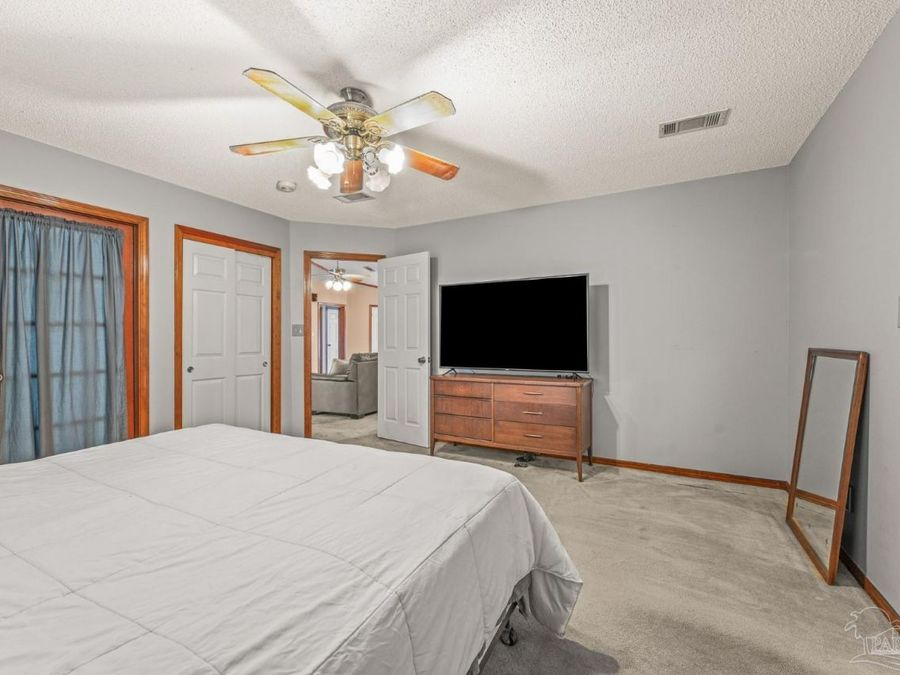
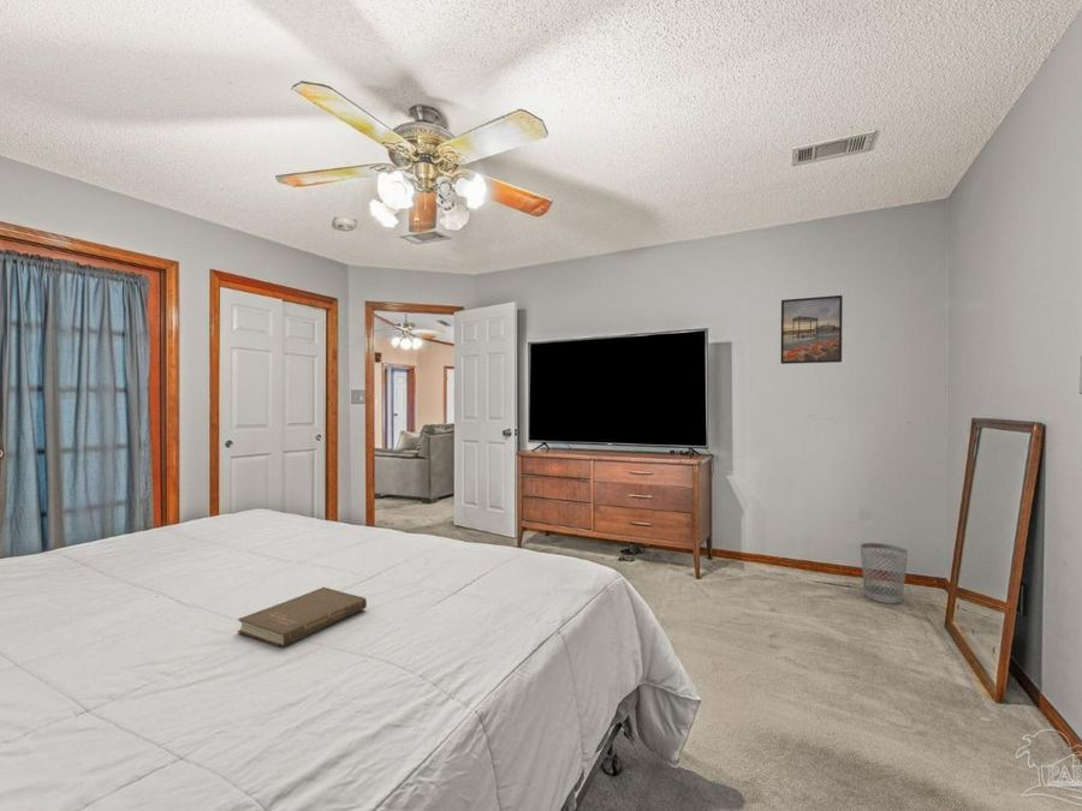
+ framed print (810, 330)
+ book (305, 613)
+ wastebasket (882, 572)
